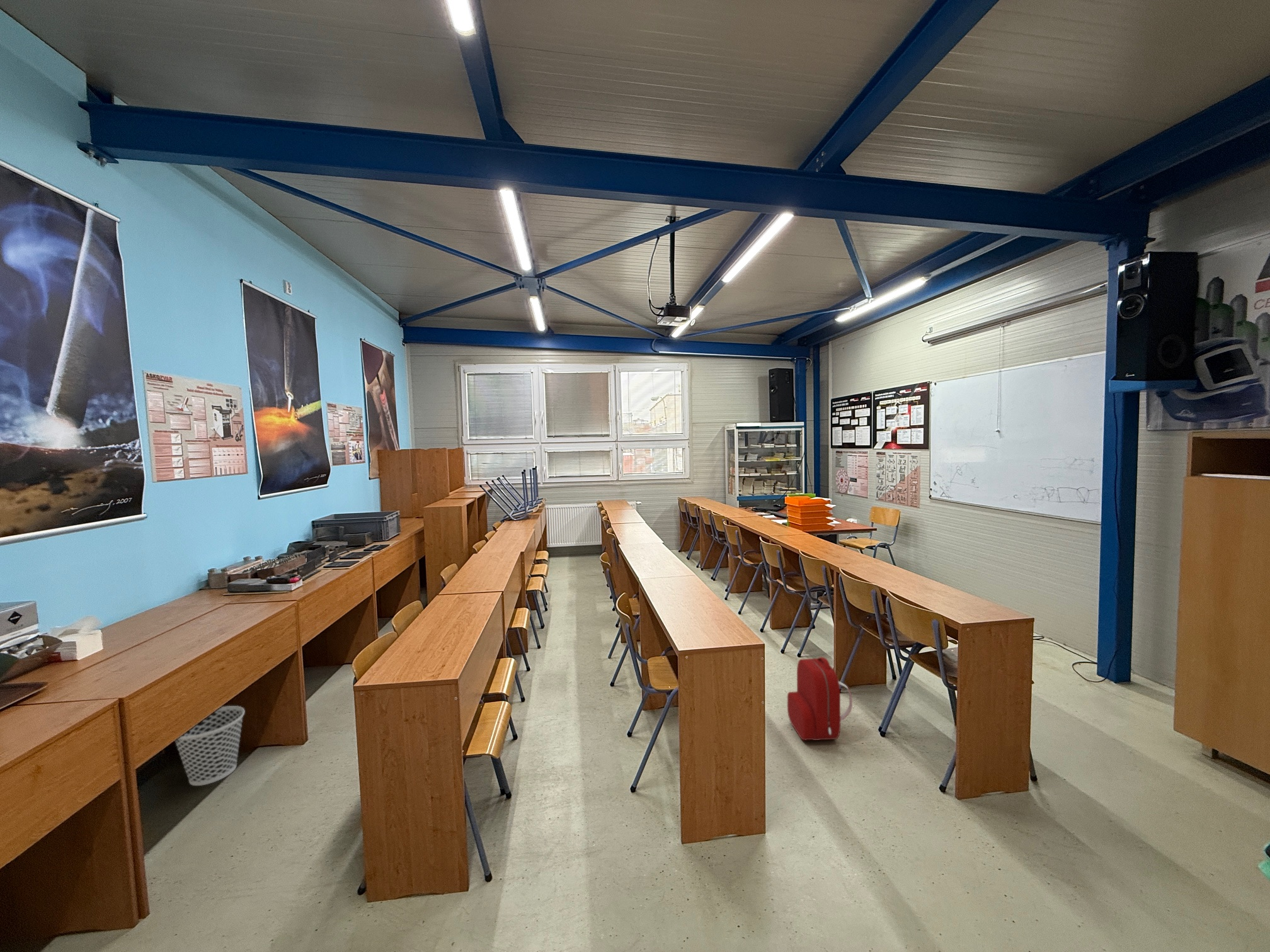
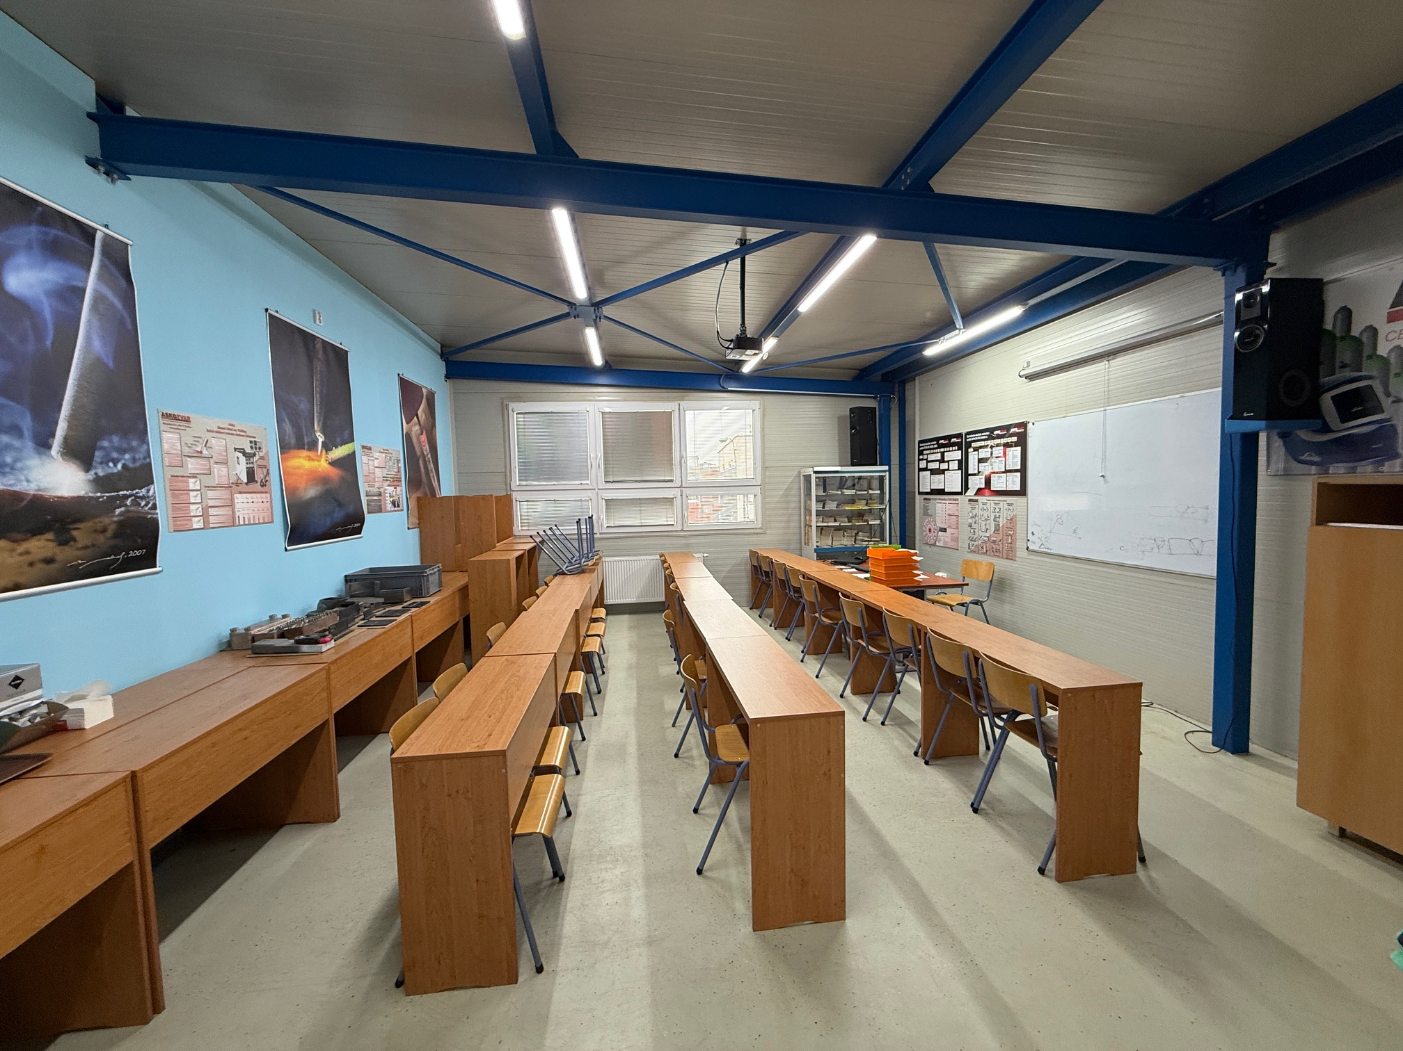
- wastebasket (211, 747)
- backpack (820, 696)
